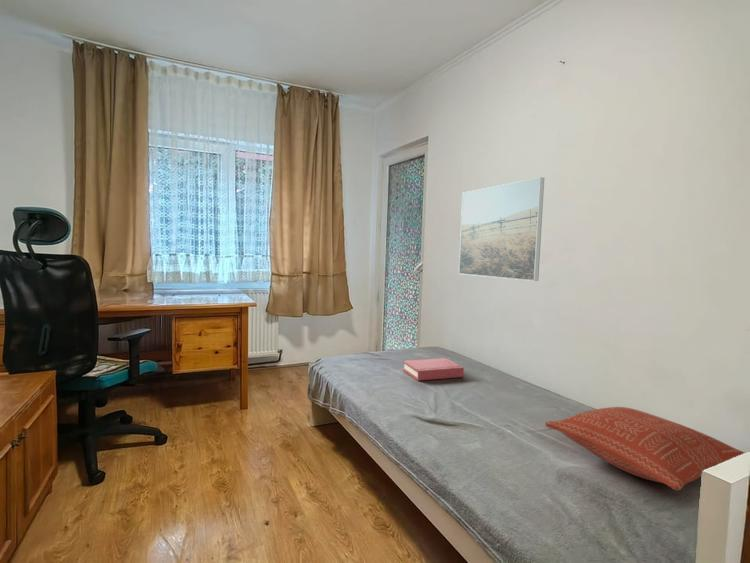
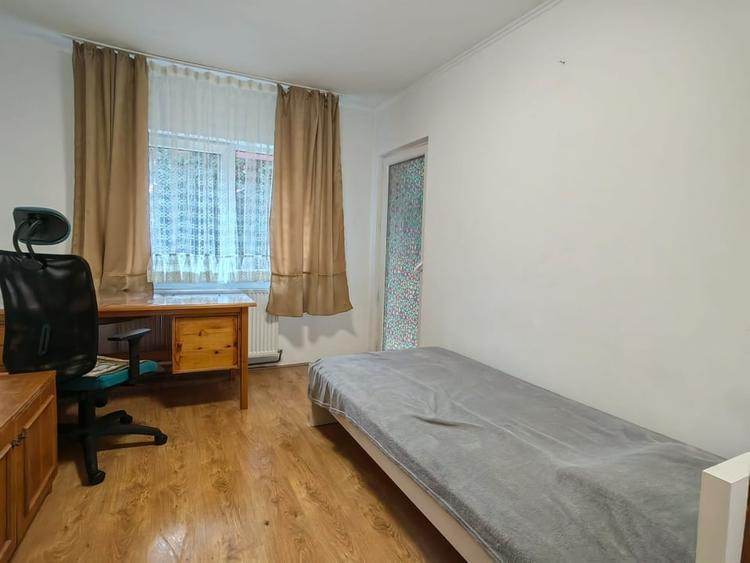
- pillow (641, 440)
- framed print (496, 231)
- hardback book (432, 368)
